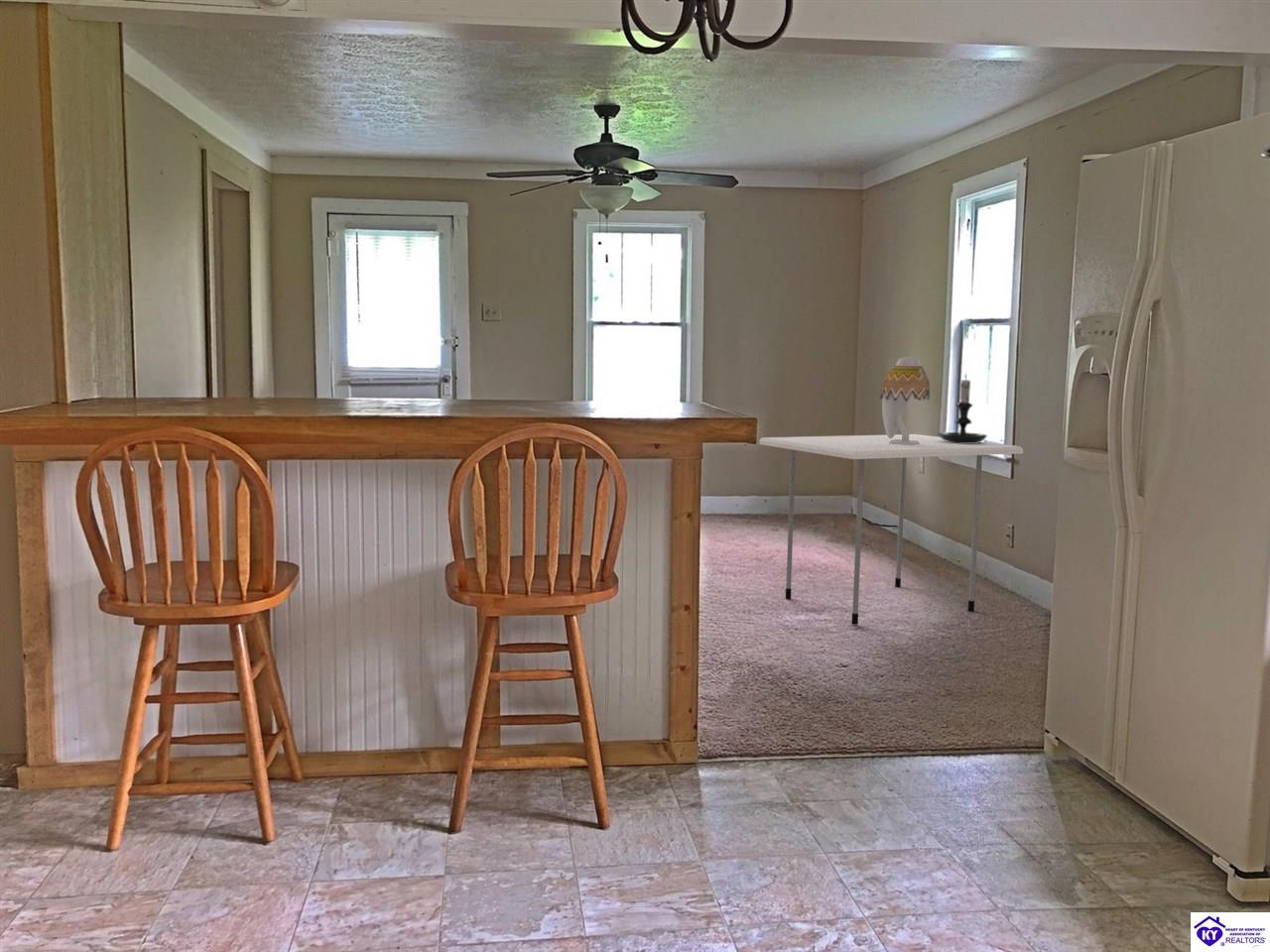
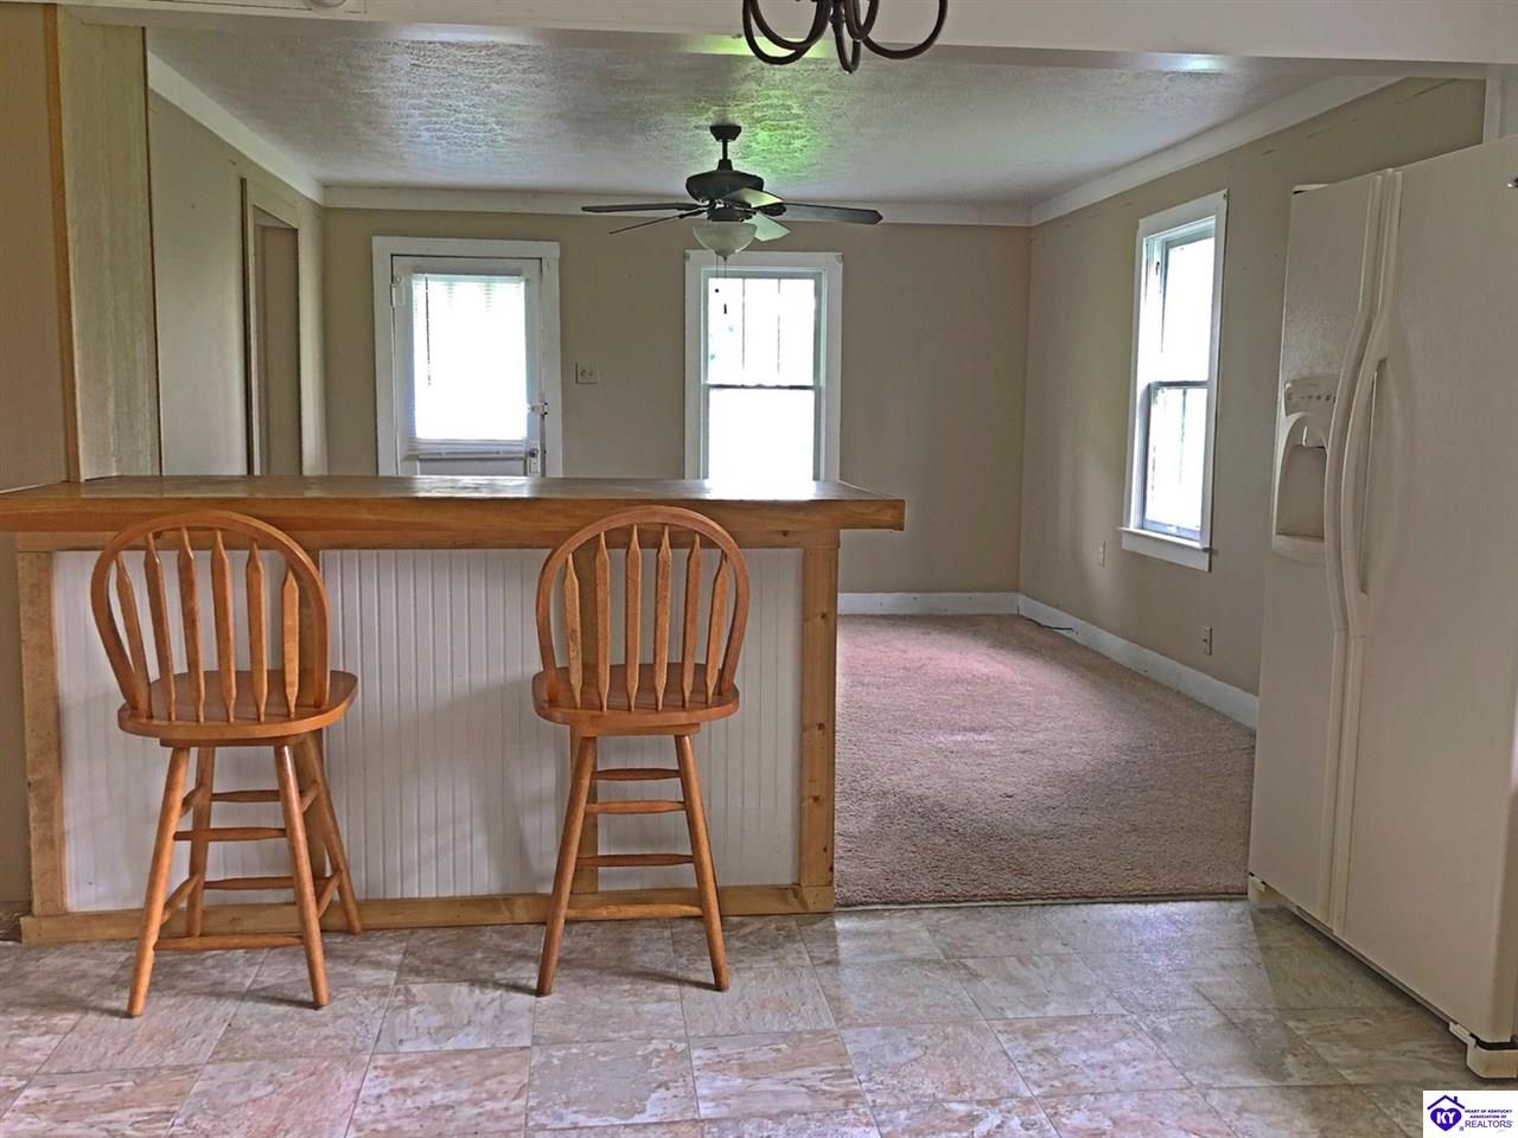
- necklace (904, 400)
- dining table (898, 524)
- candle holder (962, 408)
